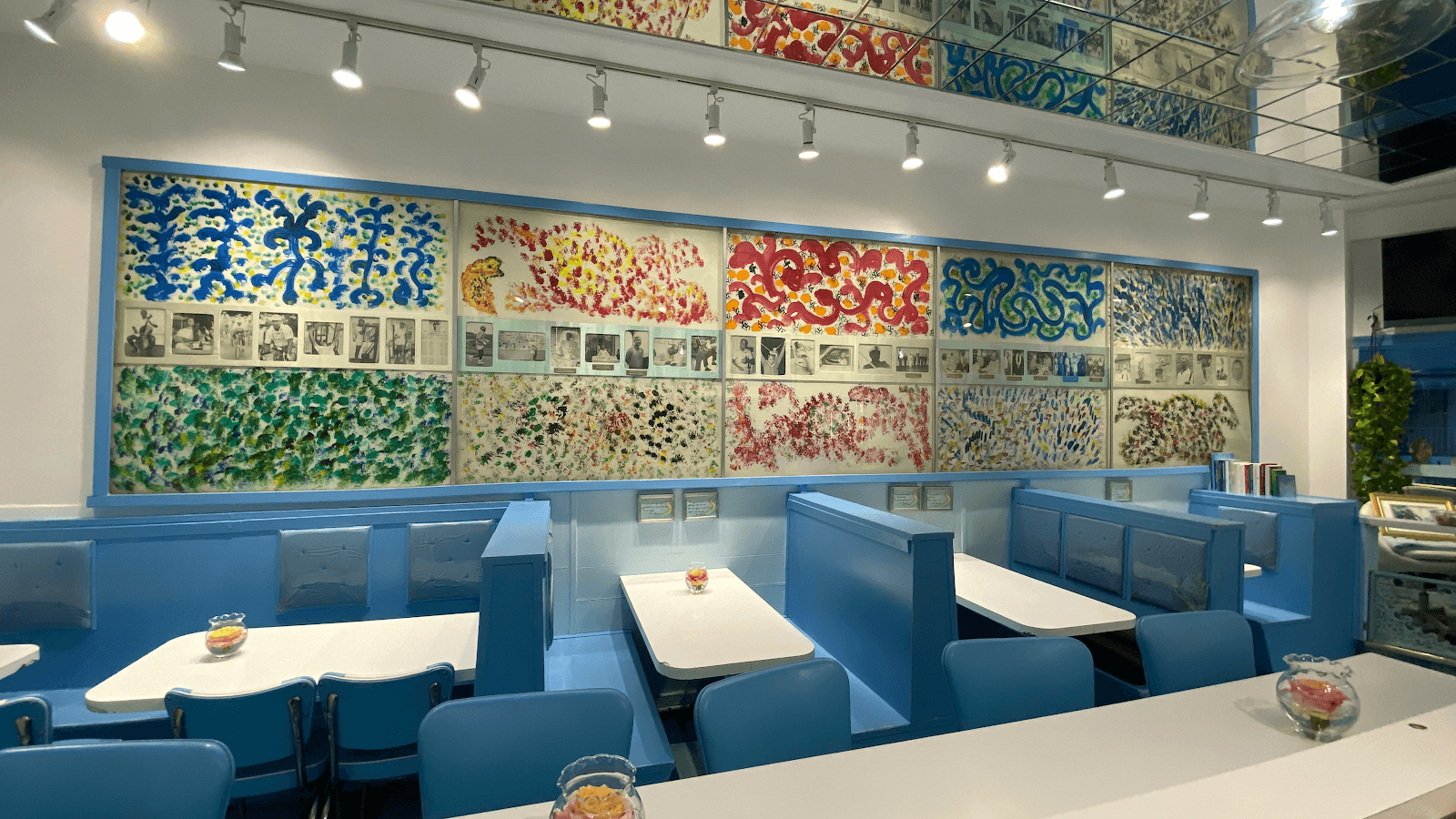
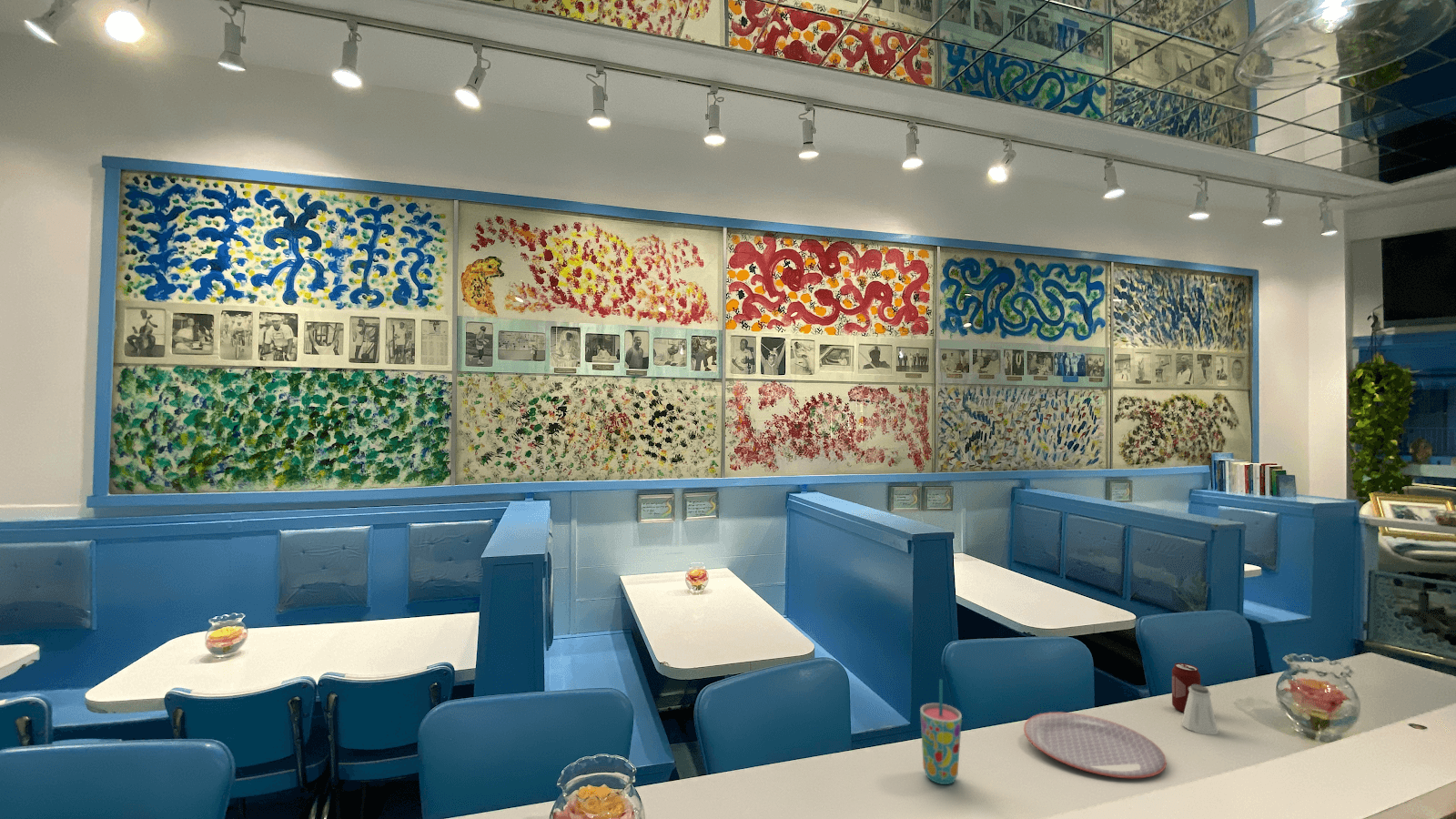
+ plate (1091, 745)
+ beverage can (1186, 687)
+ cup (940, 728)
+ saltshaker (1199, 707)
